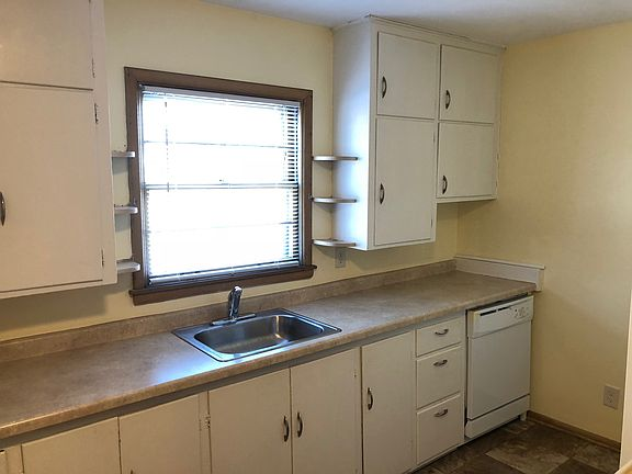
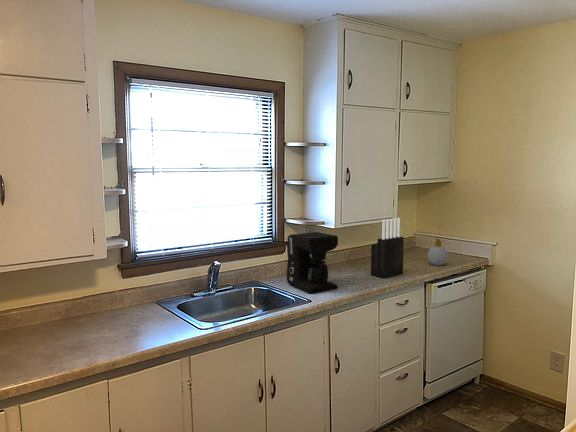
+ soap bottle (437, 251)
+ knife block (386, 246)
+ coffee maker (312, 260)
